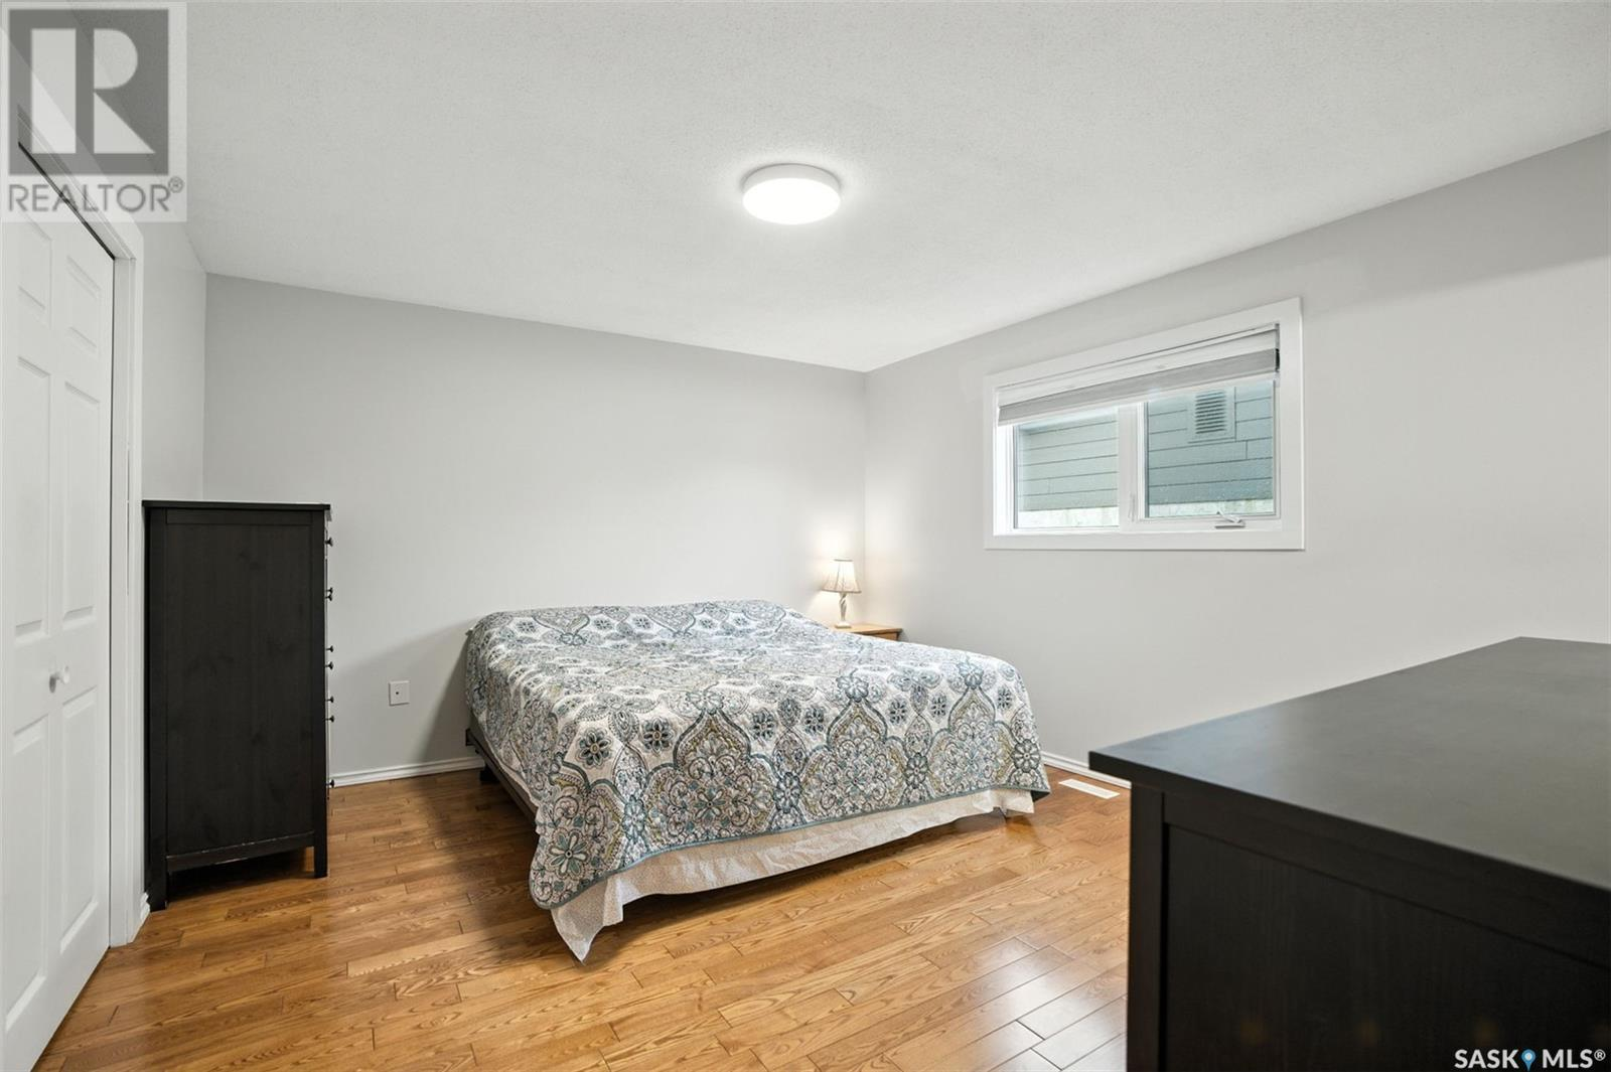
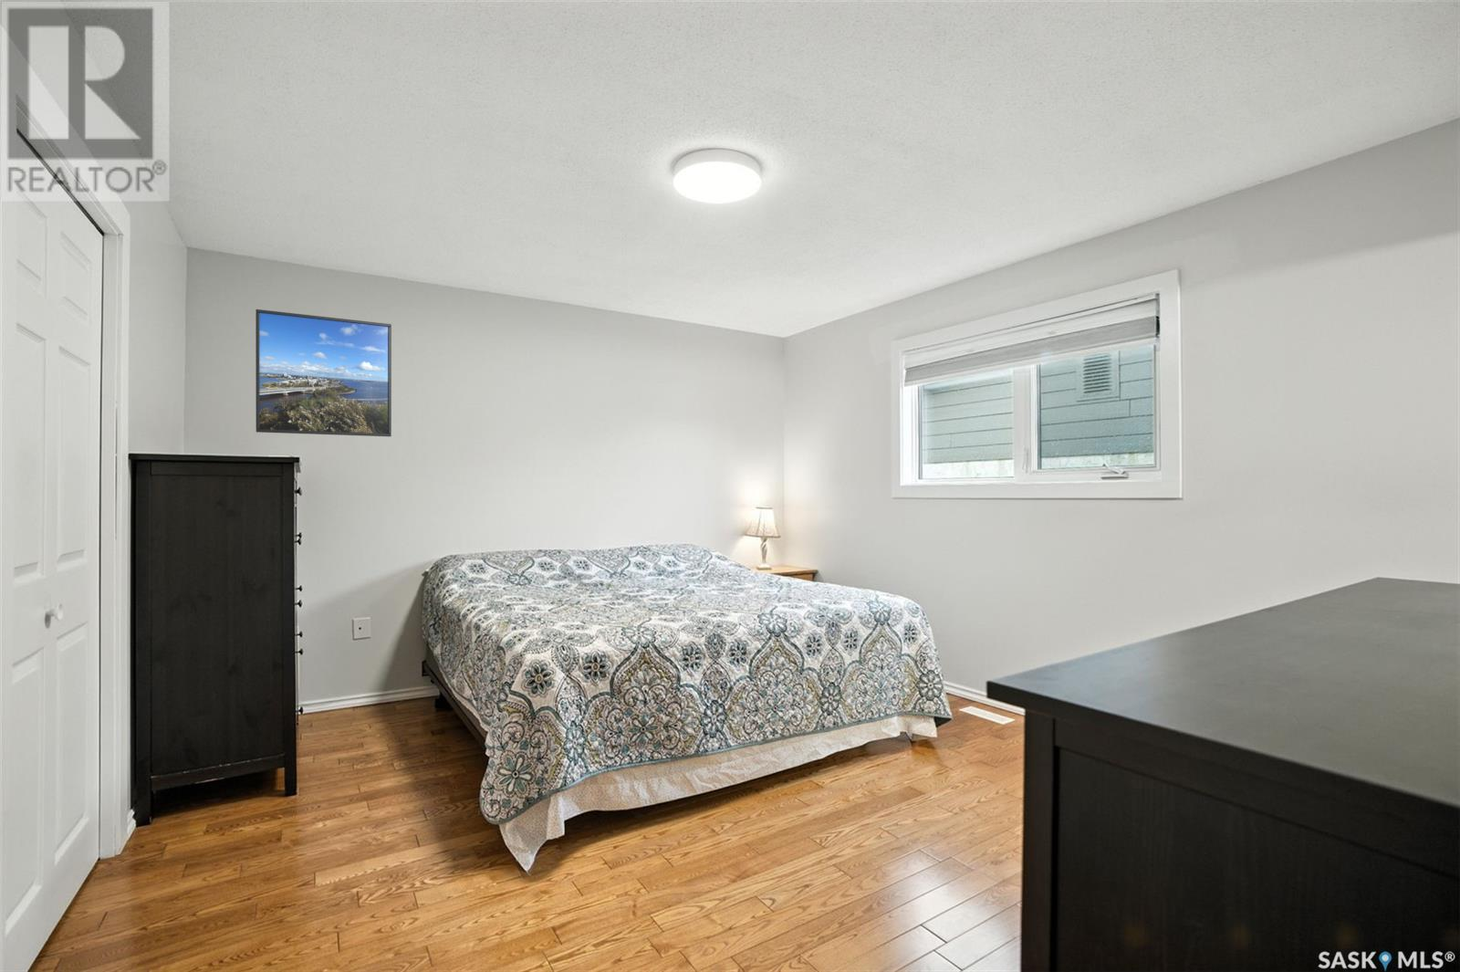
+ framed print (325, 375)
